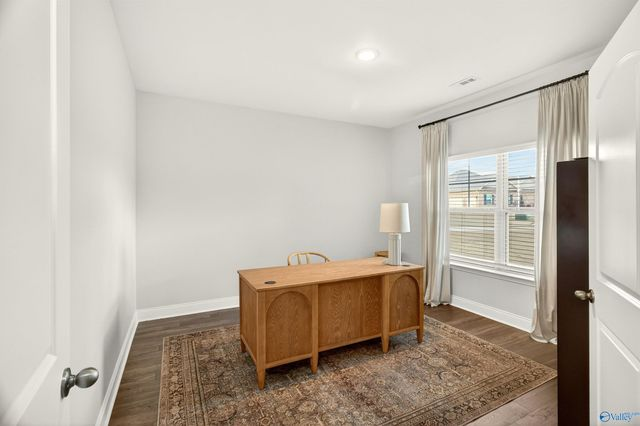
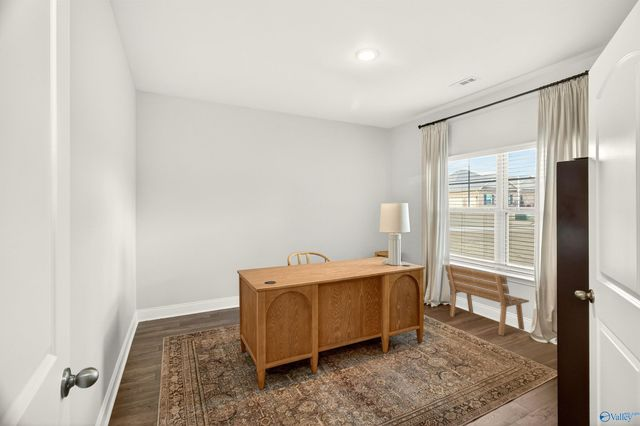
+ bench (483, 295)
